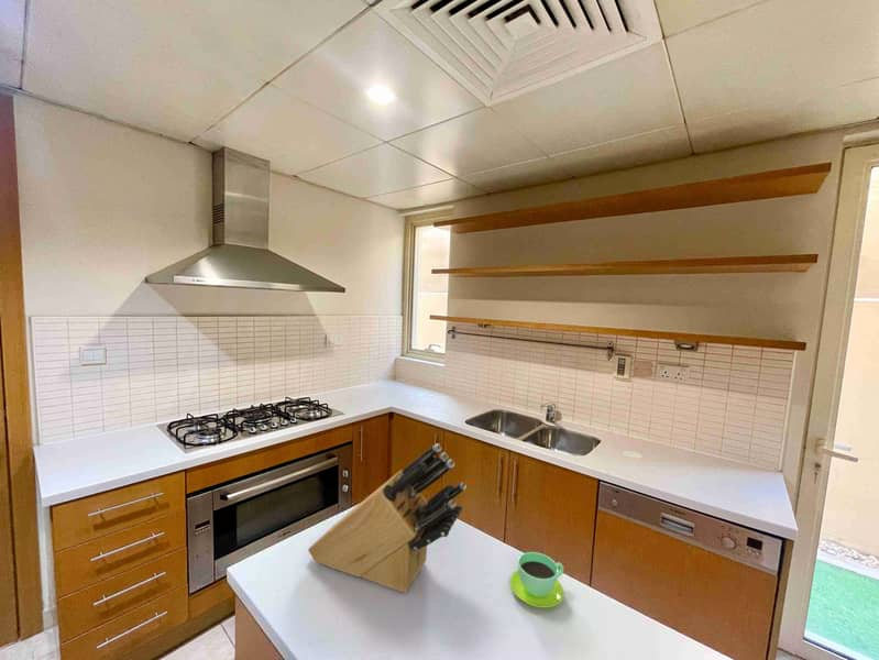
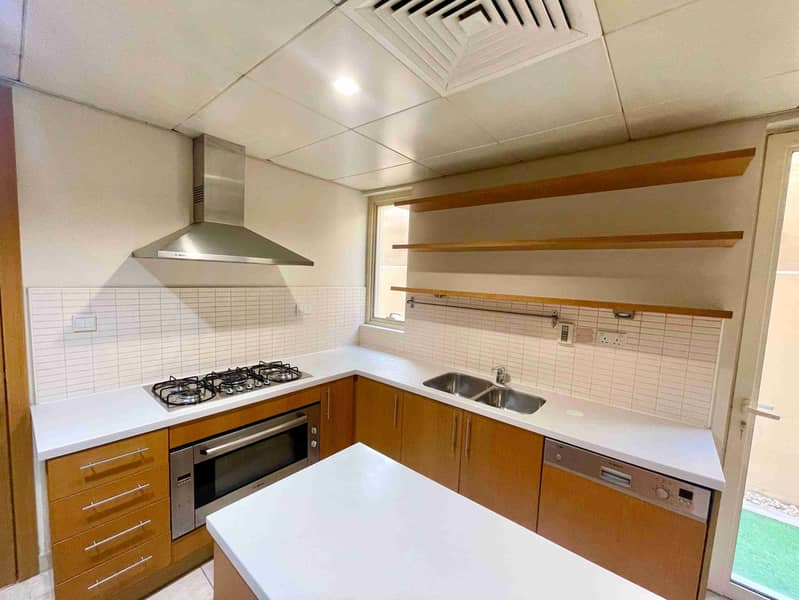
- knife block (386, 504)
- cup (538, 578)
